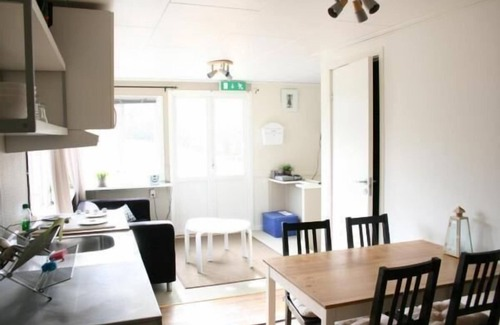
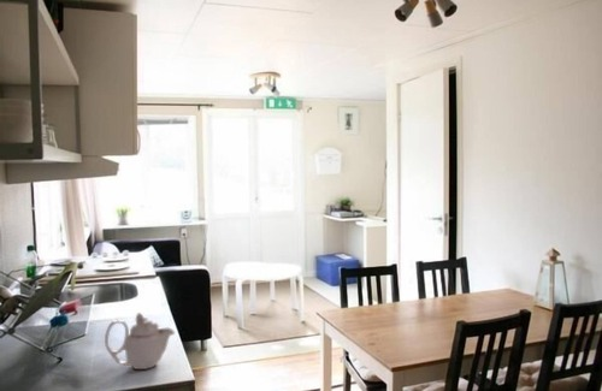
+ teapot (140, 339)
